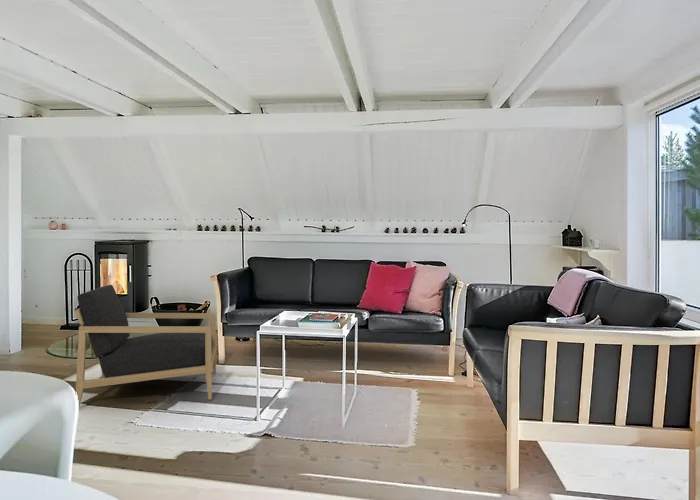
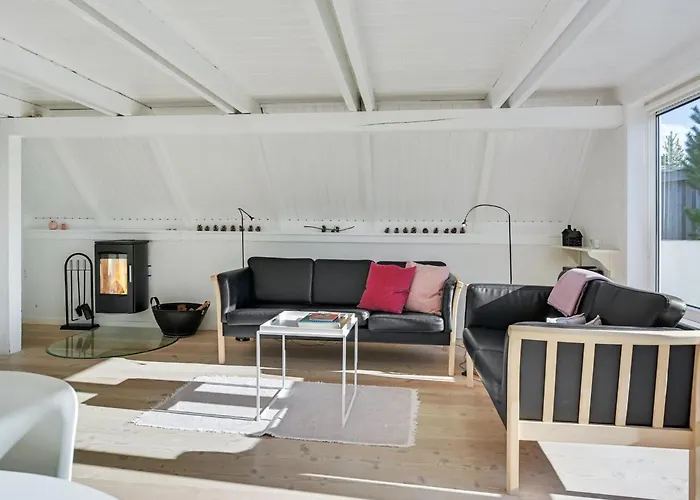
- armchair (153, 338)
